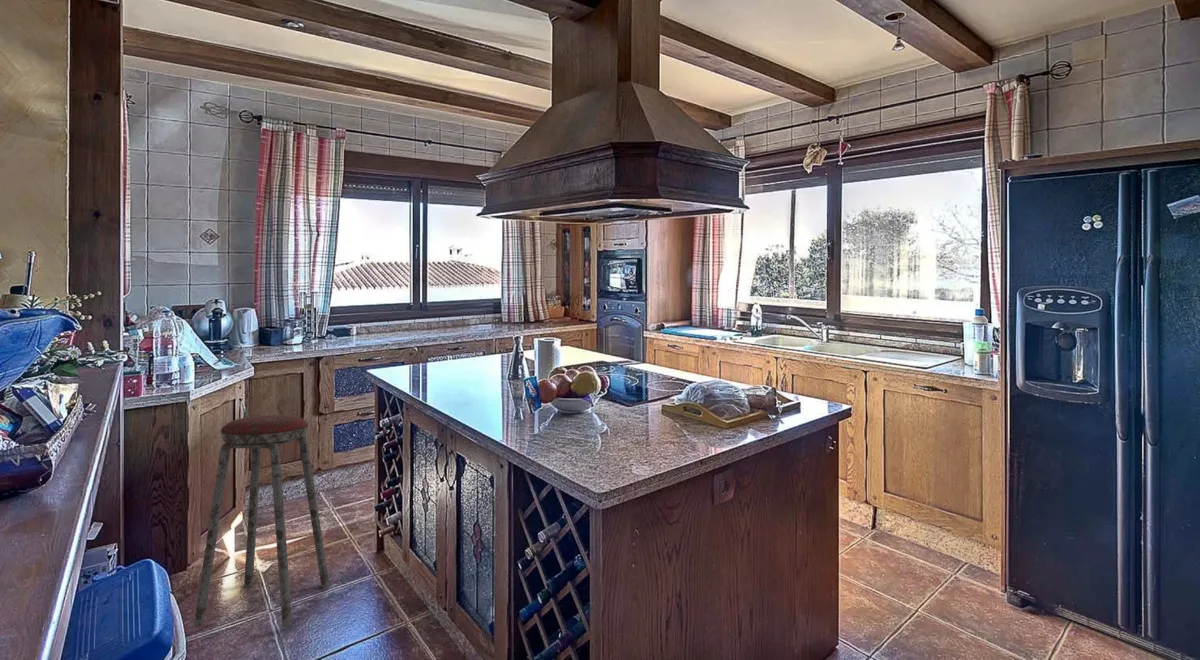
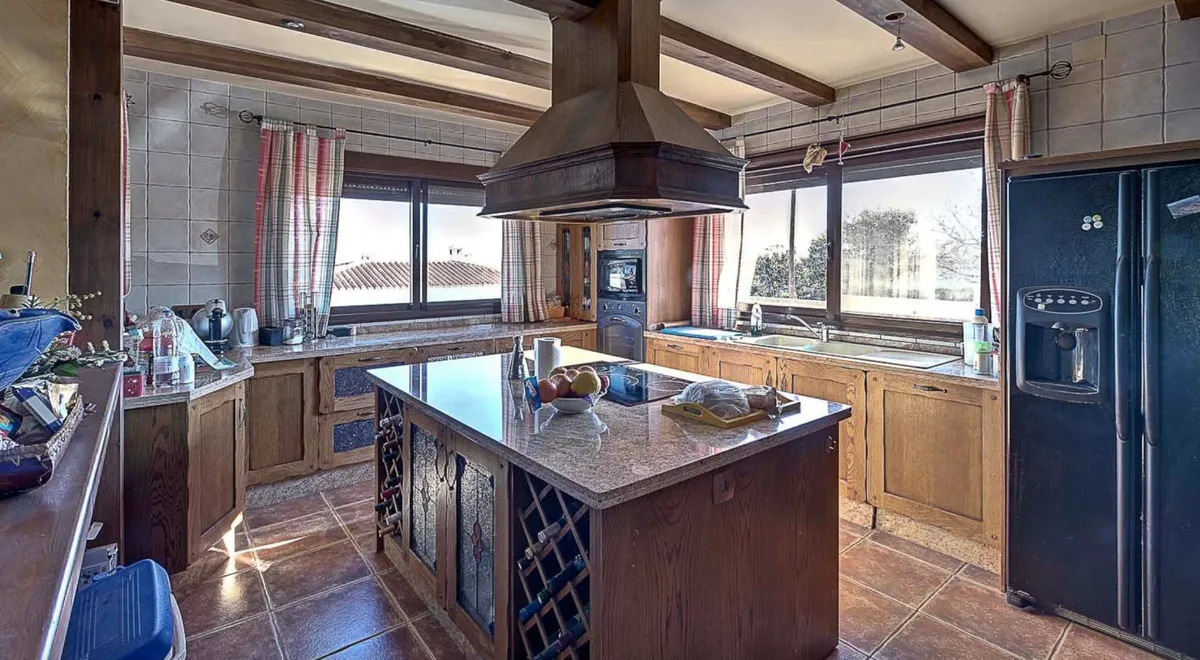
- music stool (274, 511)
